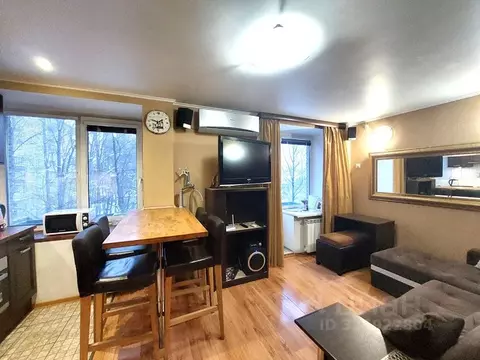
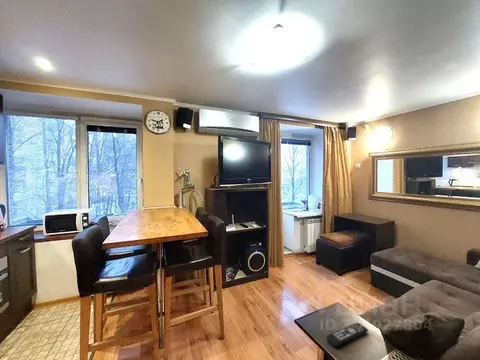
+ remote control (347, 334)
